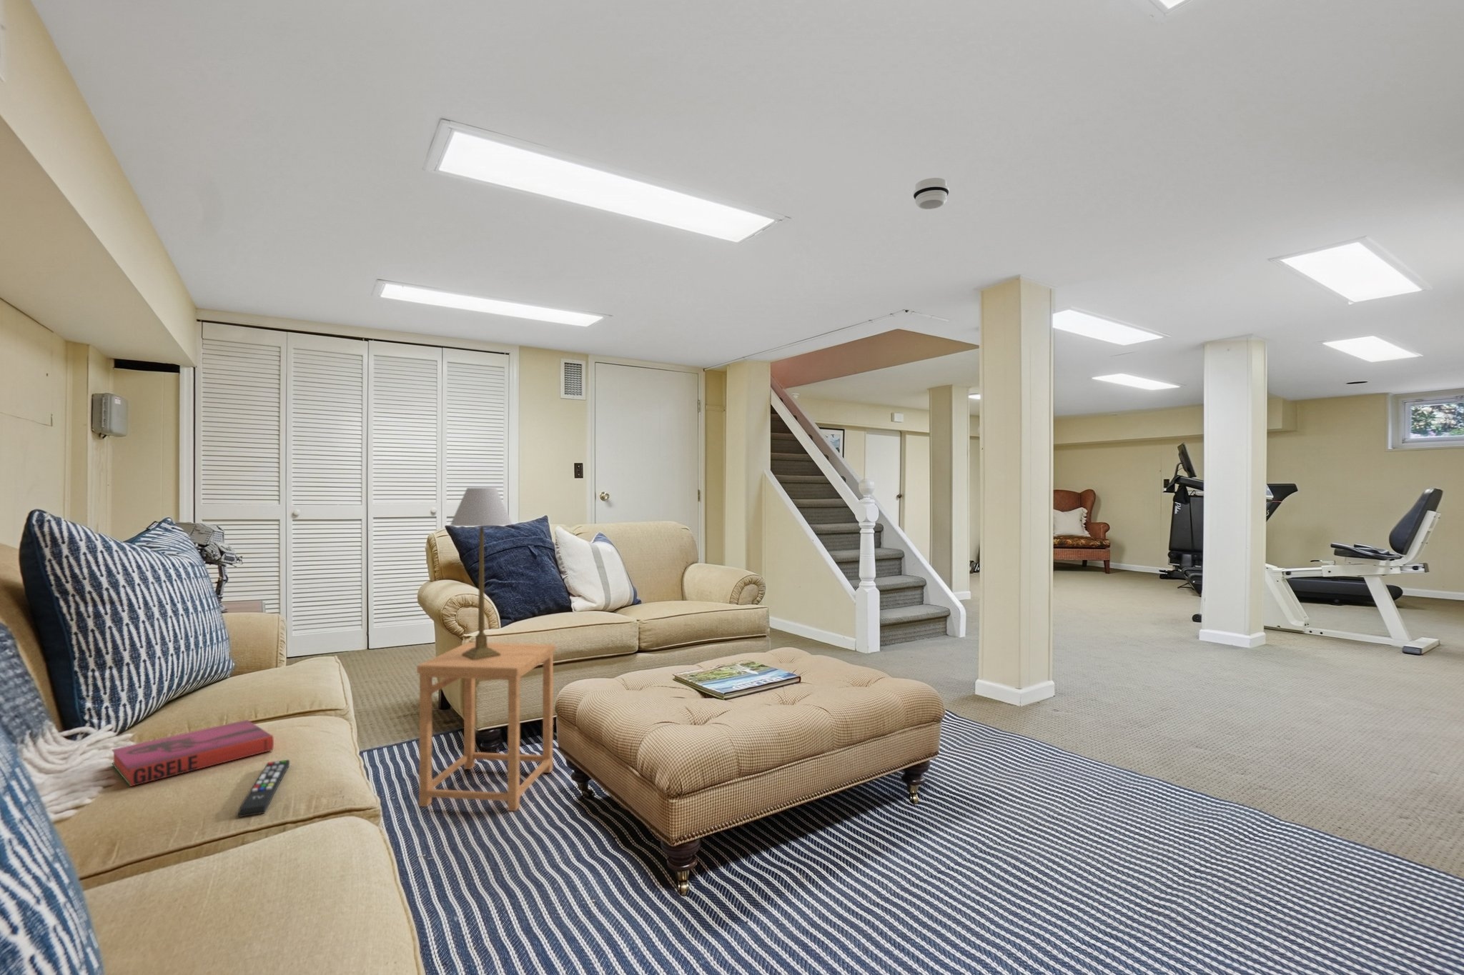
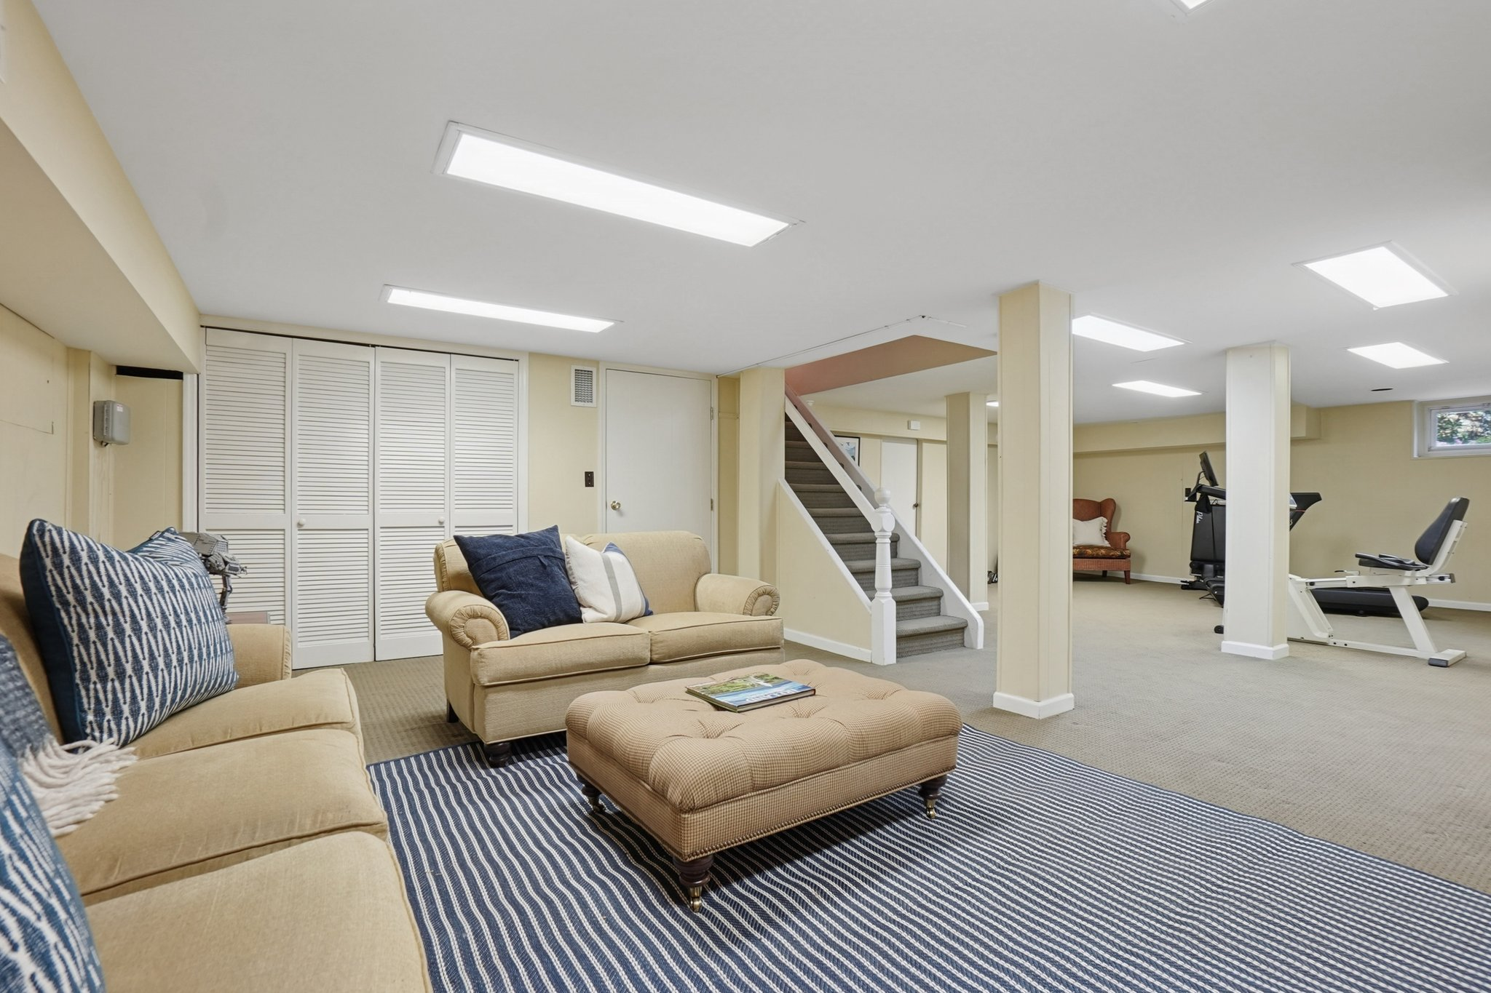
- hardback book (195, 750)
- smoke detector (931, 195)
- remote control (266, 786)
- side table (475, 719)
- table lamp (481, 570)
